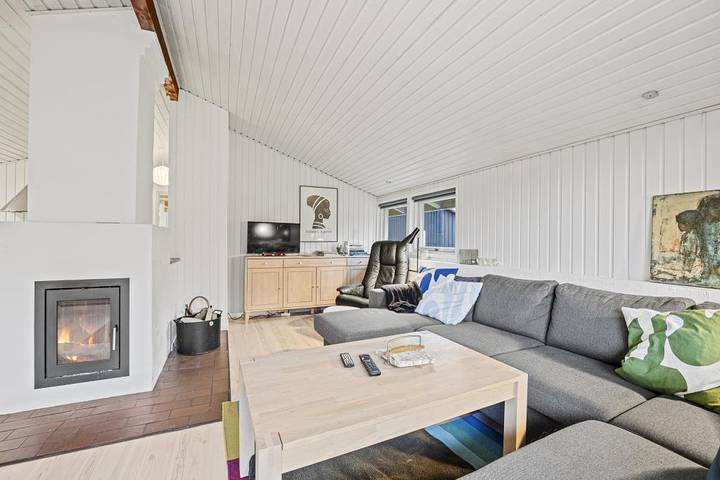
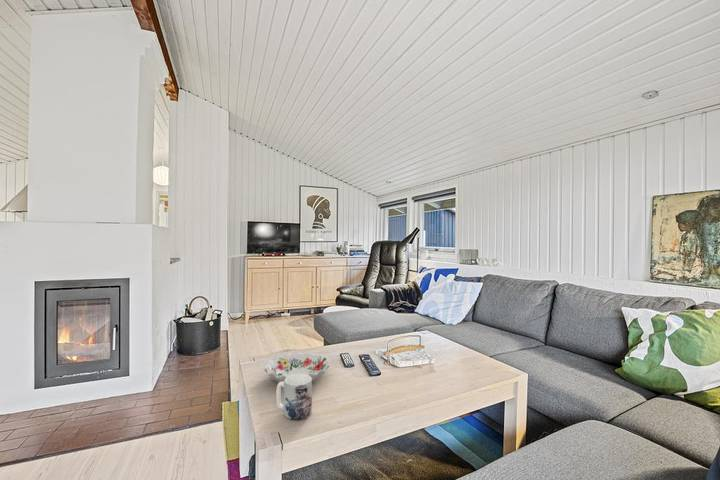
+ decorative bowl (297, 370)
+ mug (294, 397)
